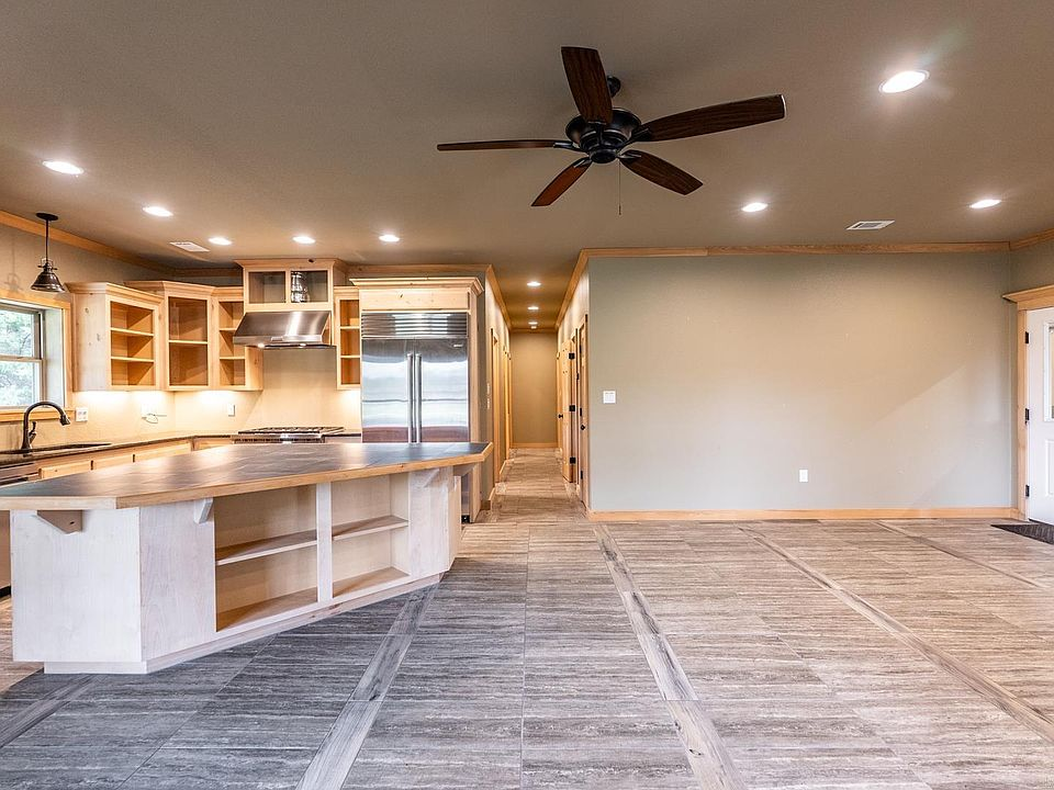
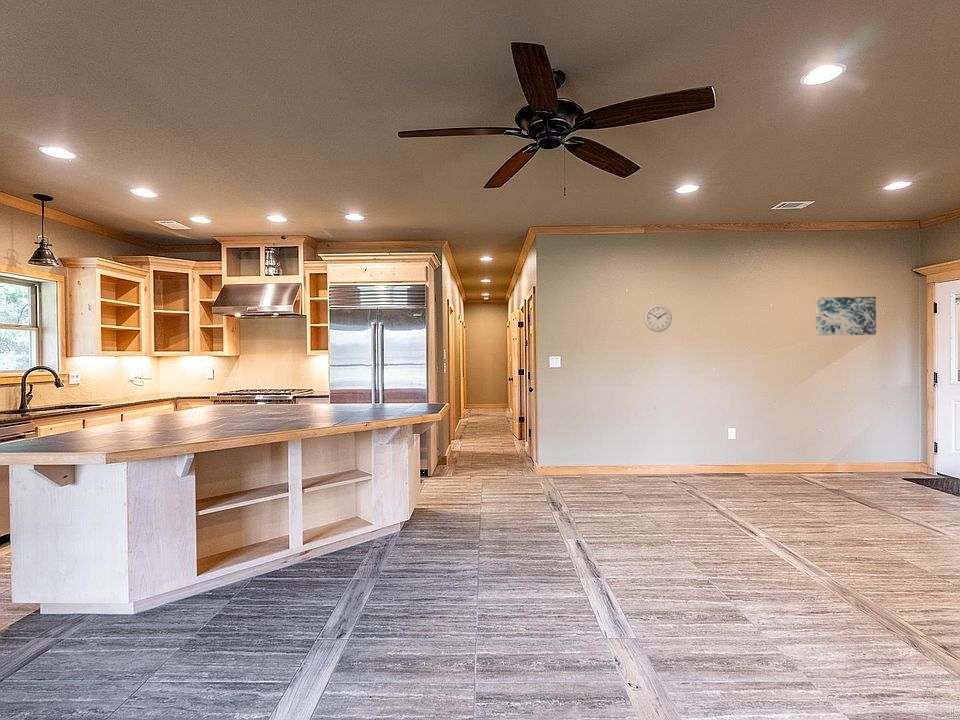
+ wall art (845, 316)
+ wall clock (658, 318)
